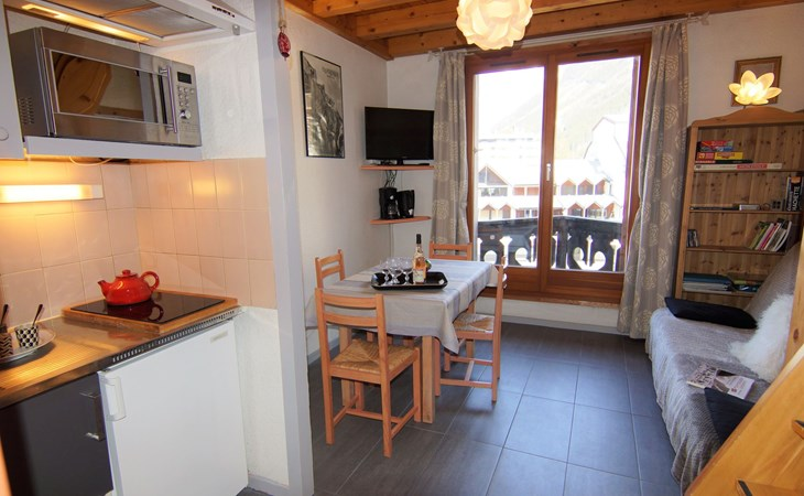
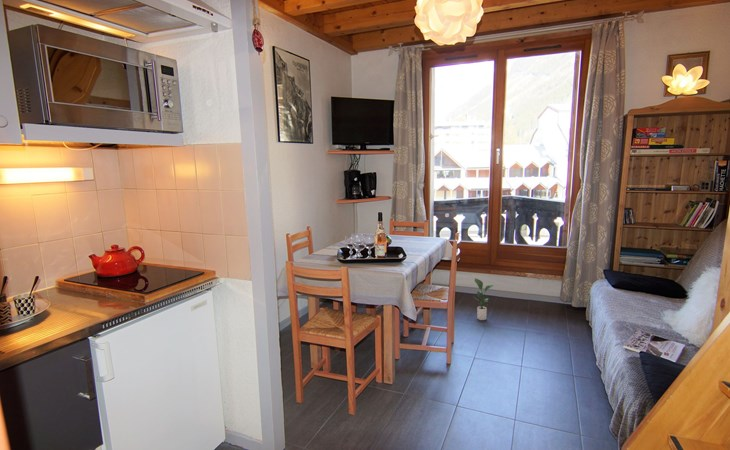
+ potted plant (481, 300)
